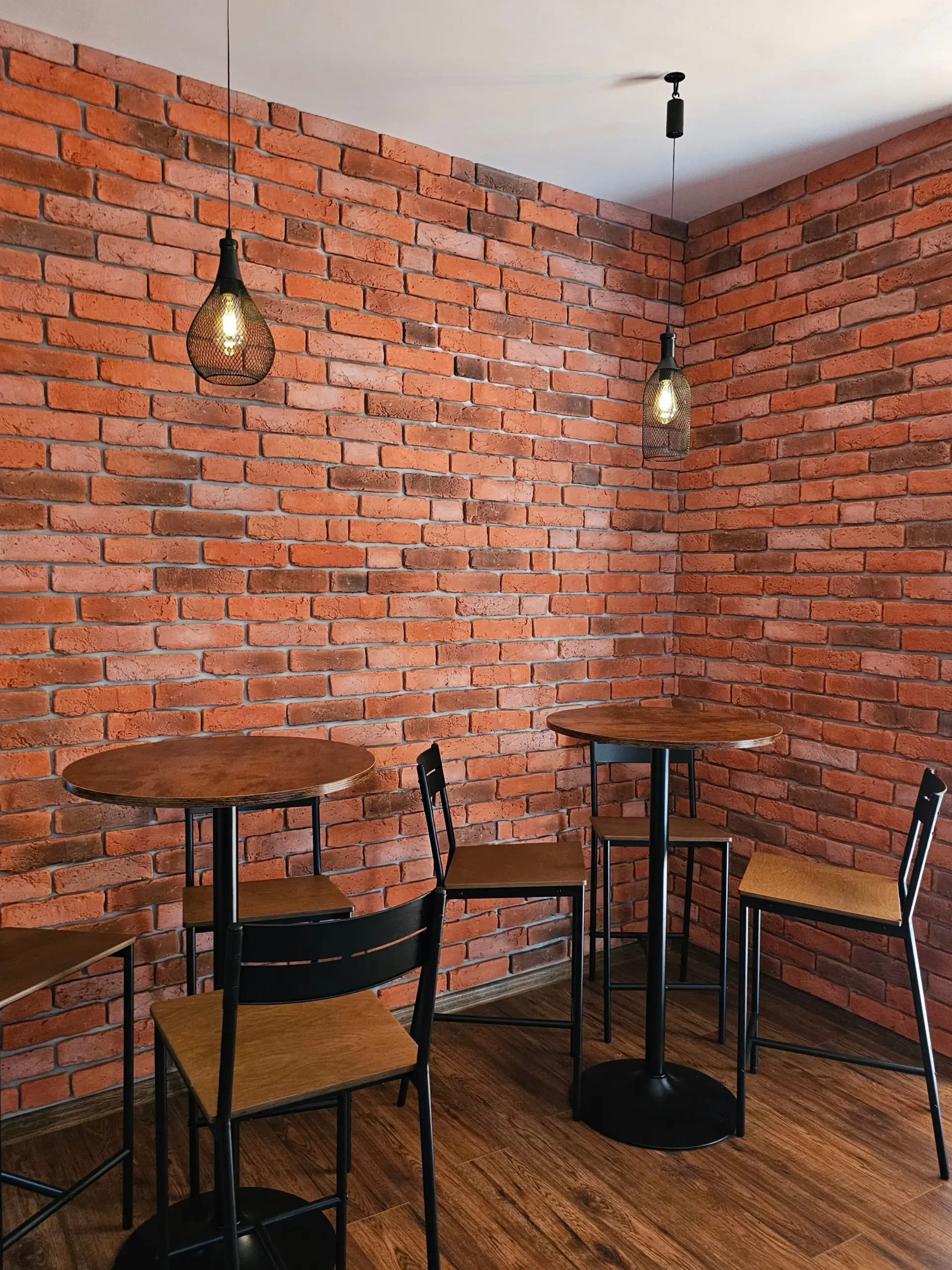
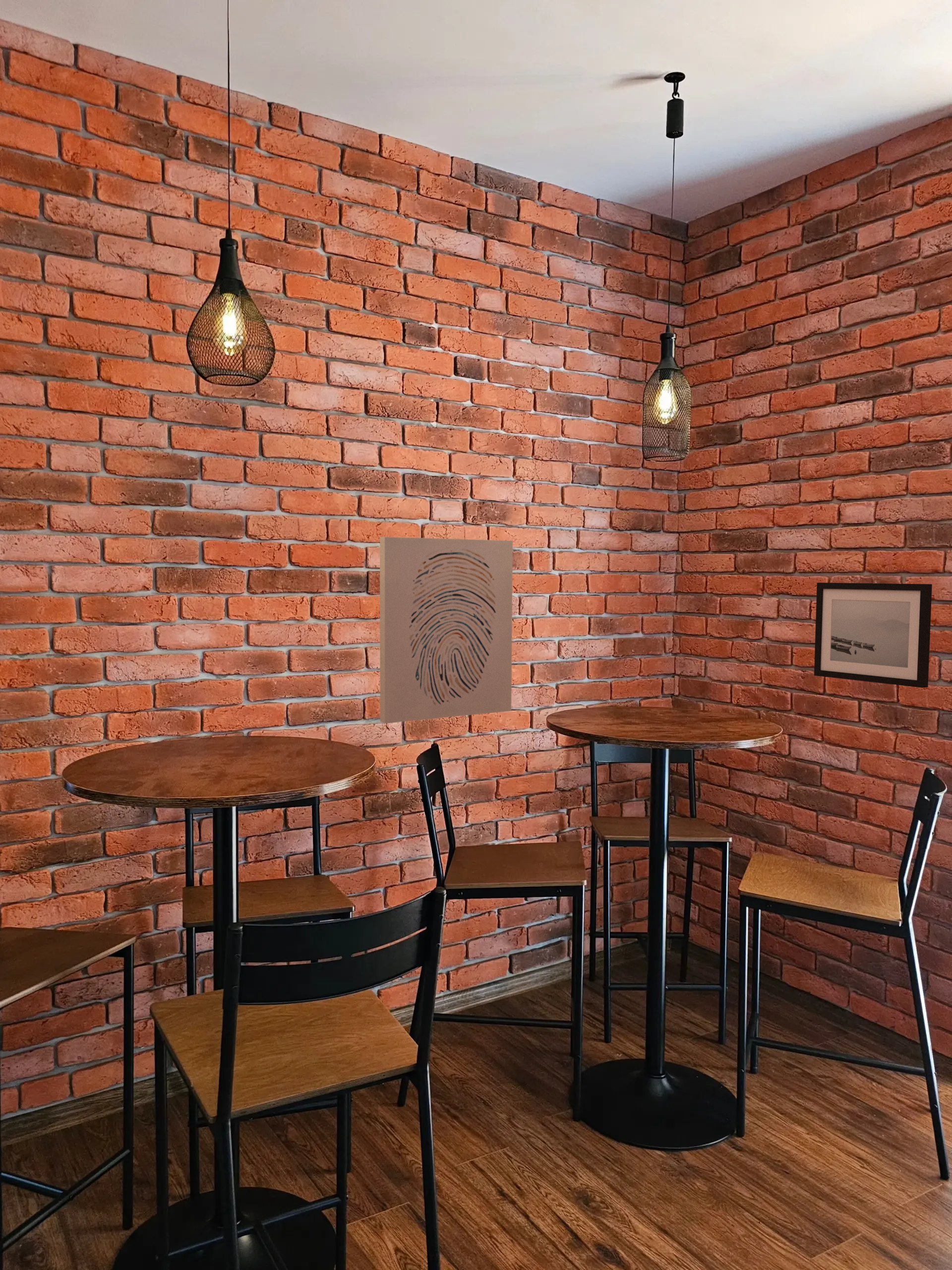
+ wall art (870, 632)
+ wall art (448, 628)
